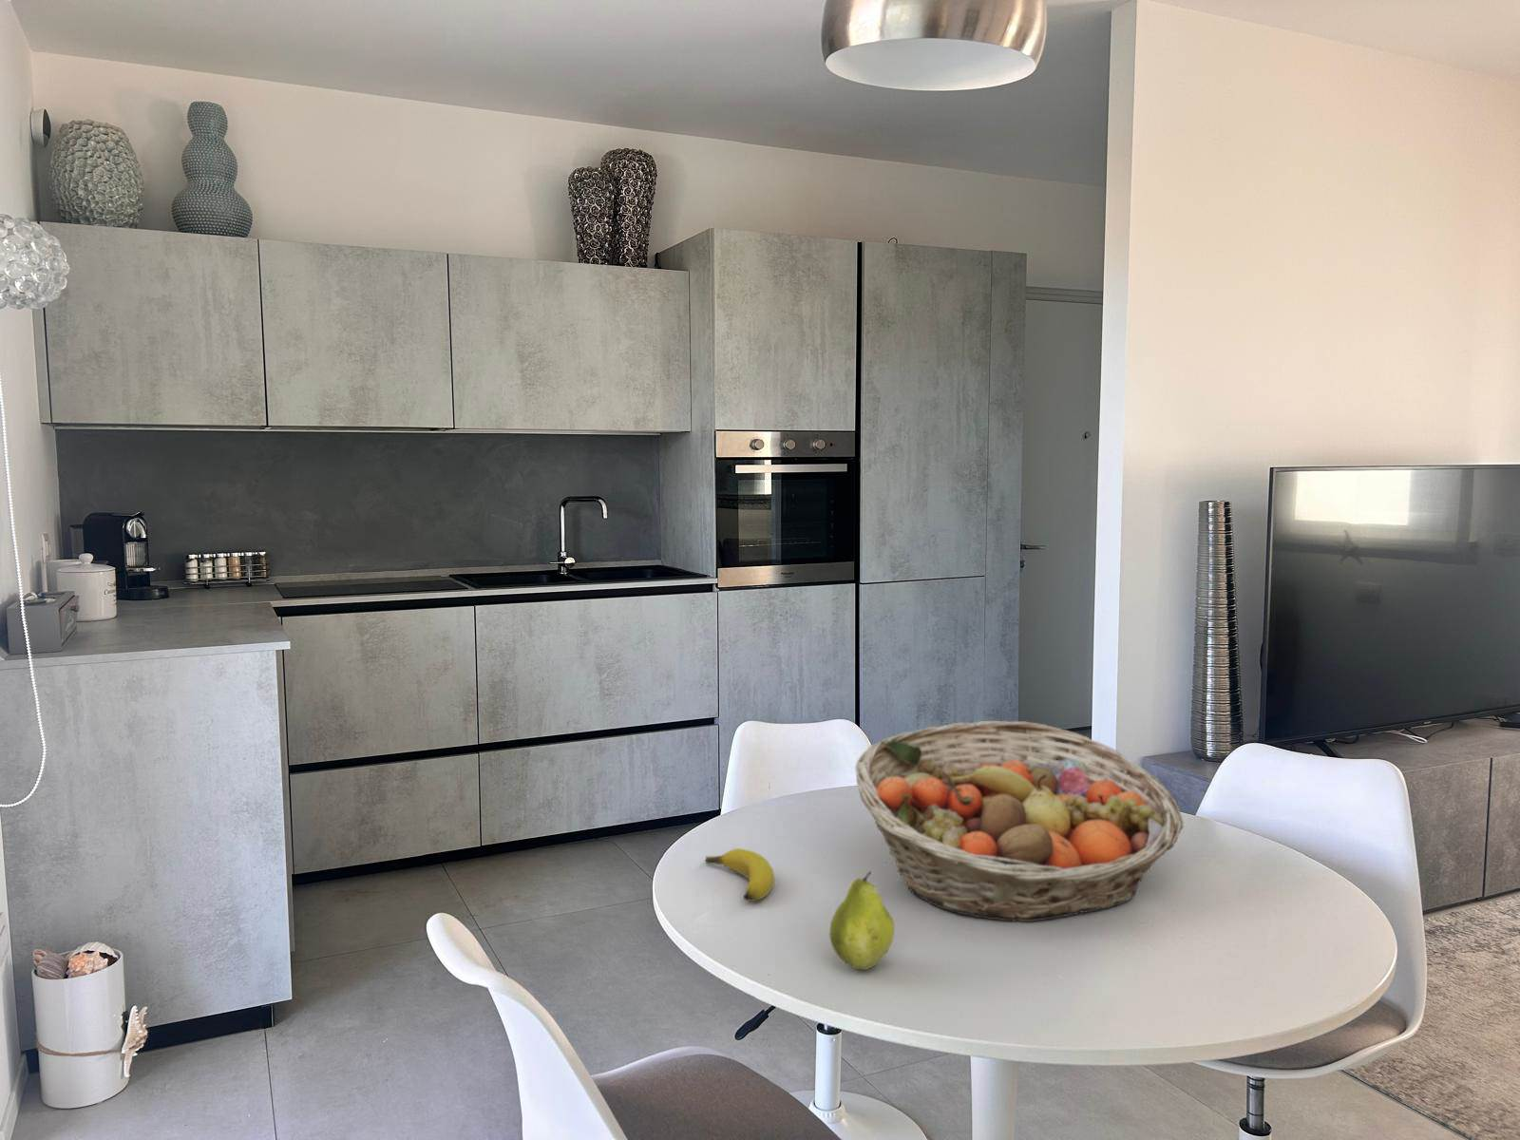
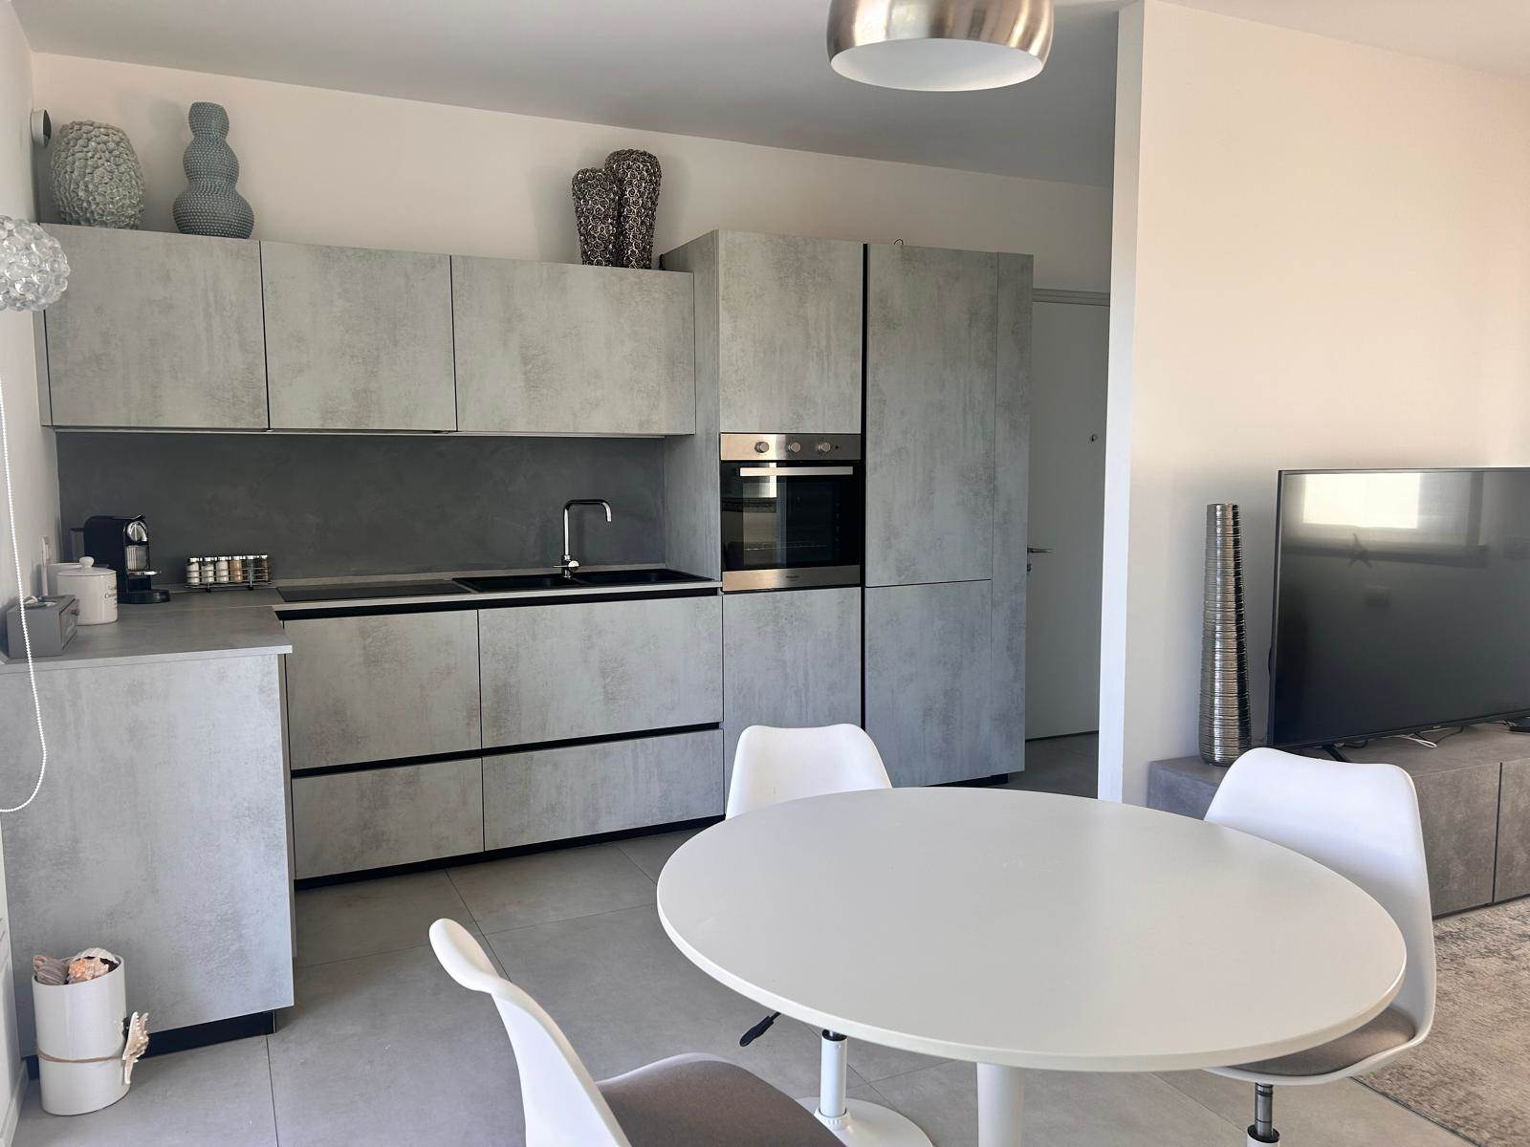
- fruit (863, 922)
- banana (742, 868)
- fruit basket (1015, 814)
